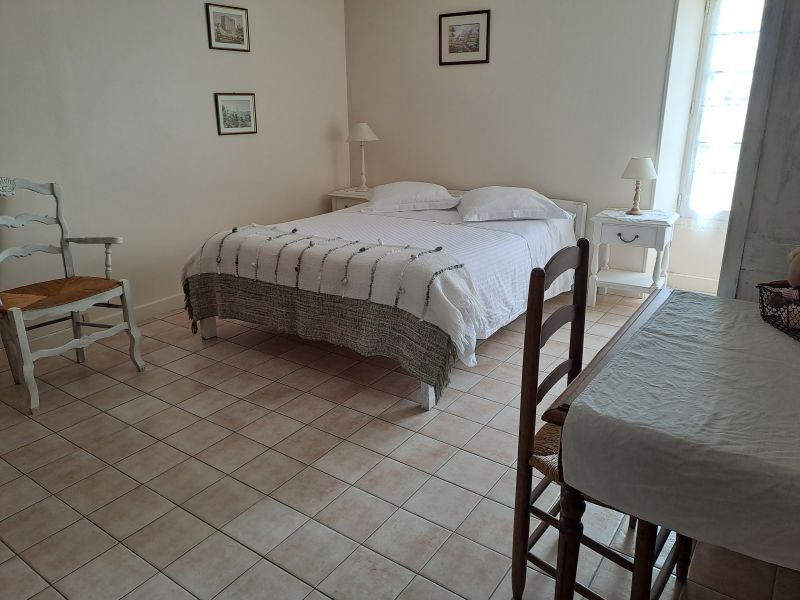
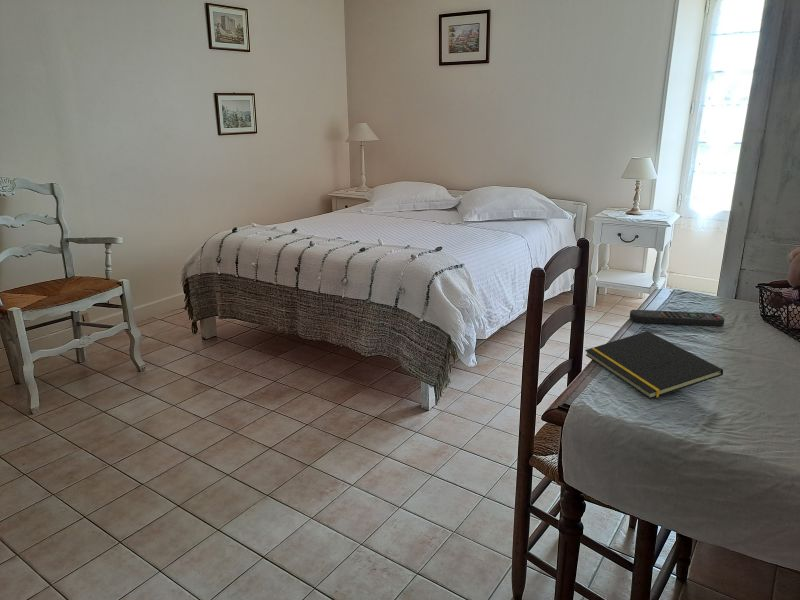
+ notepad (648, 361)
+ remote control (676, 317)
